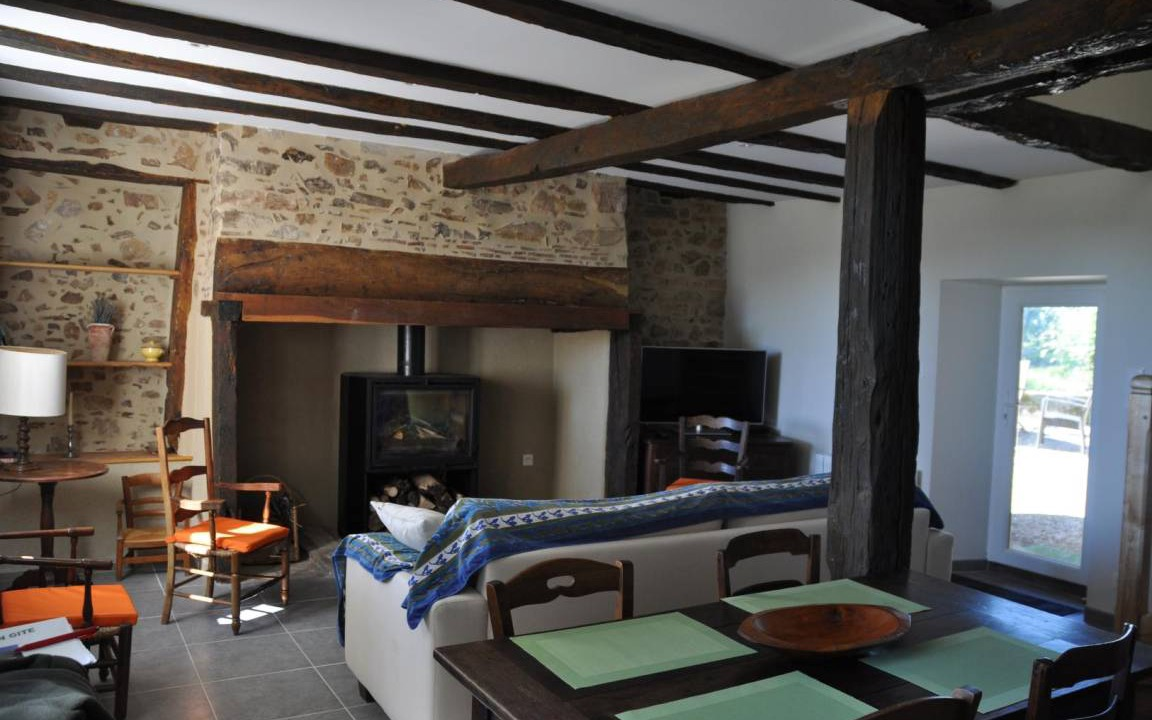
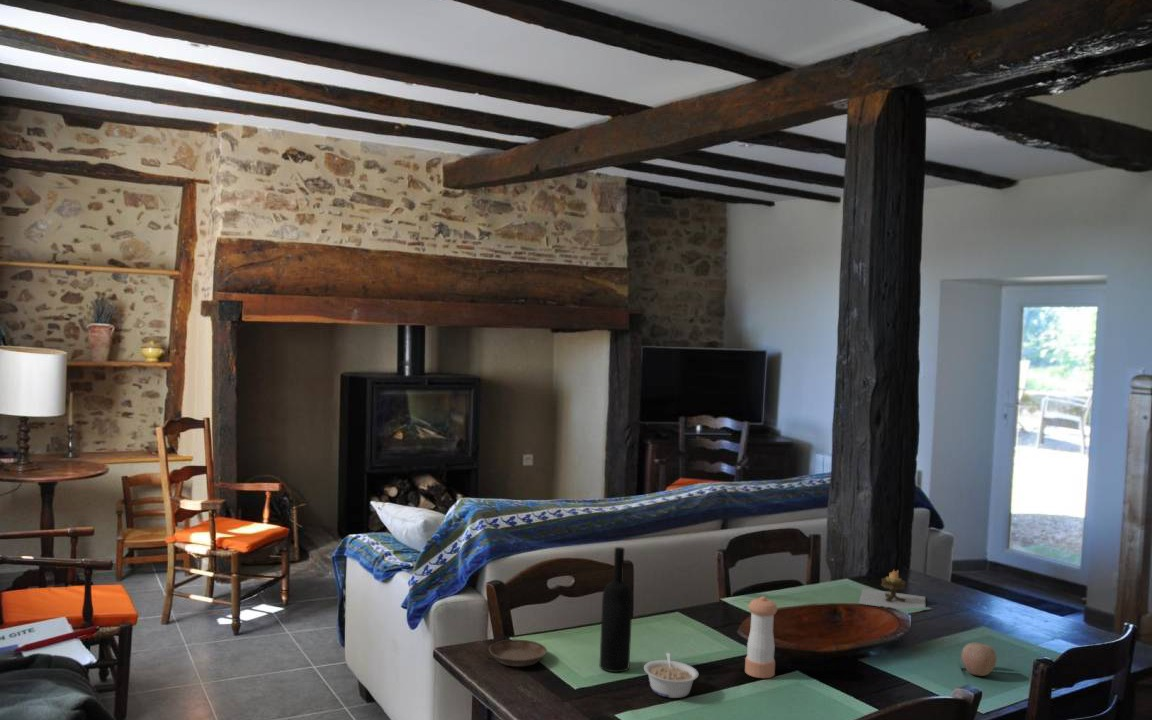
+ saucer (517, 654)
+ legume (669, 677)
+ apple (978, 658)
+ pepper shaker (761, 634)
+ wine bottle (617, 607)
+ candle (893, 584)
